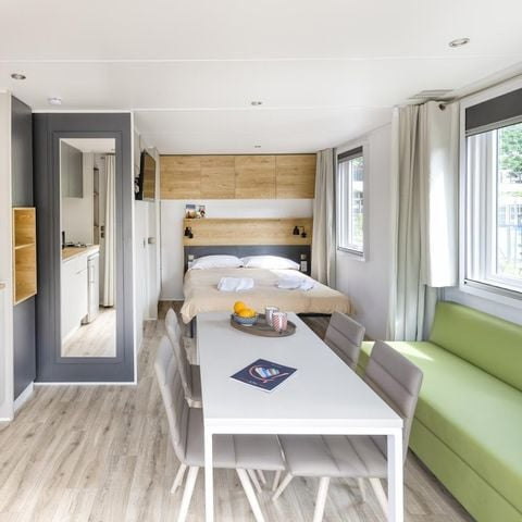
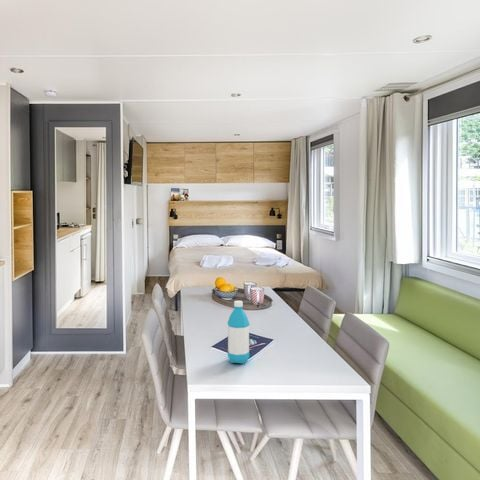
+ water bottle (238, 331)
